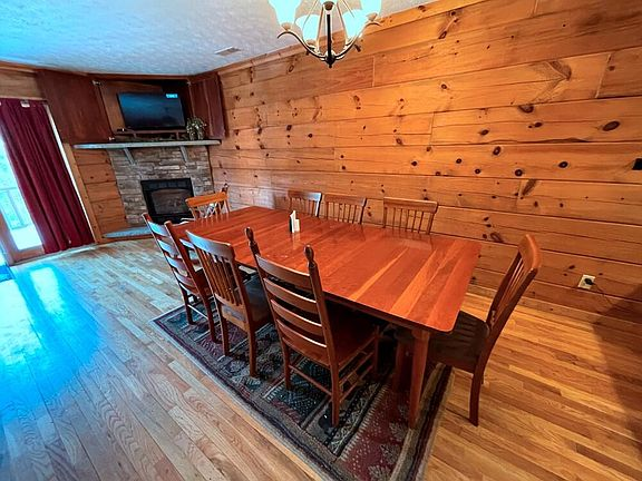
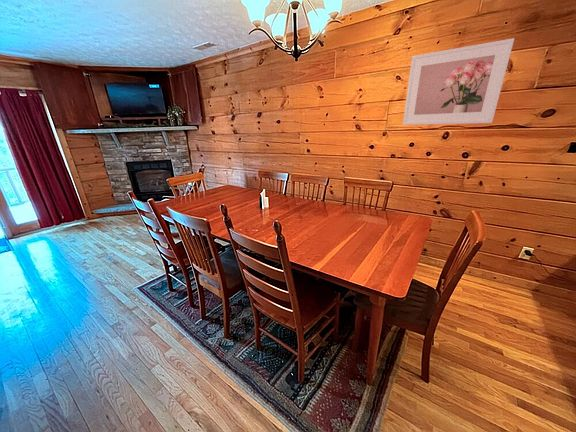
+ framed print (450, 88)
